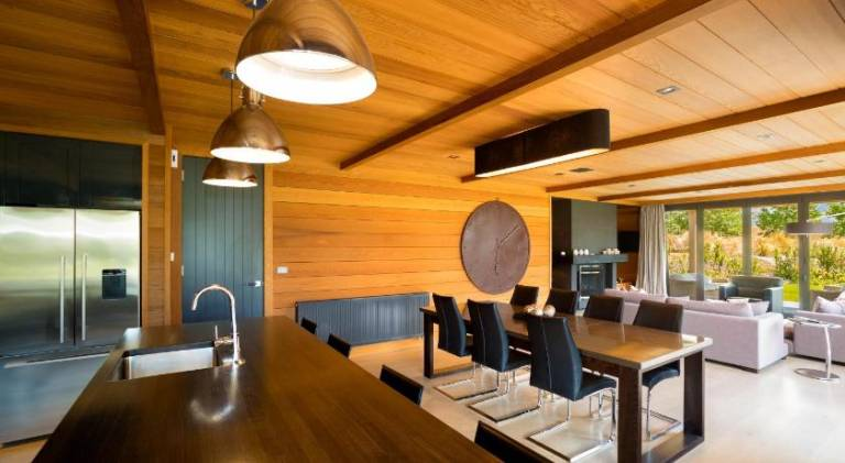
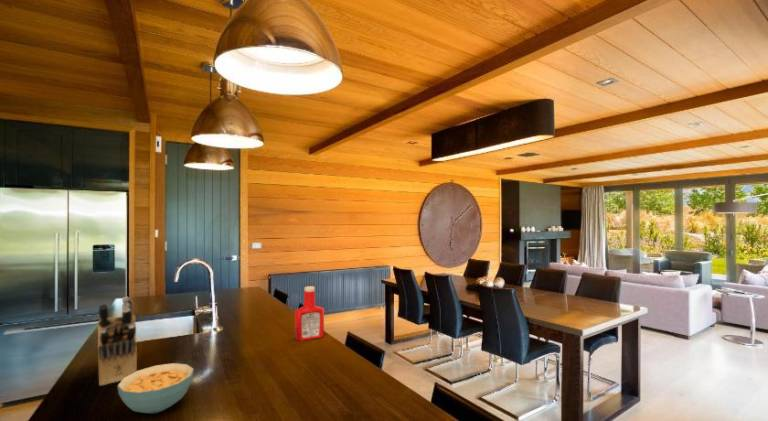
+ cereal bowl (157, 392)
+ soap bottle (309, 312)
+ knife block (117, 333)
